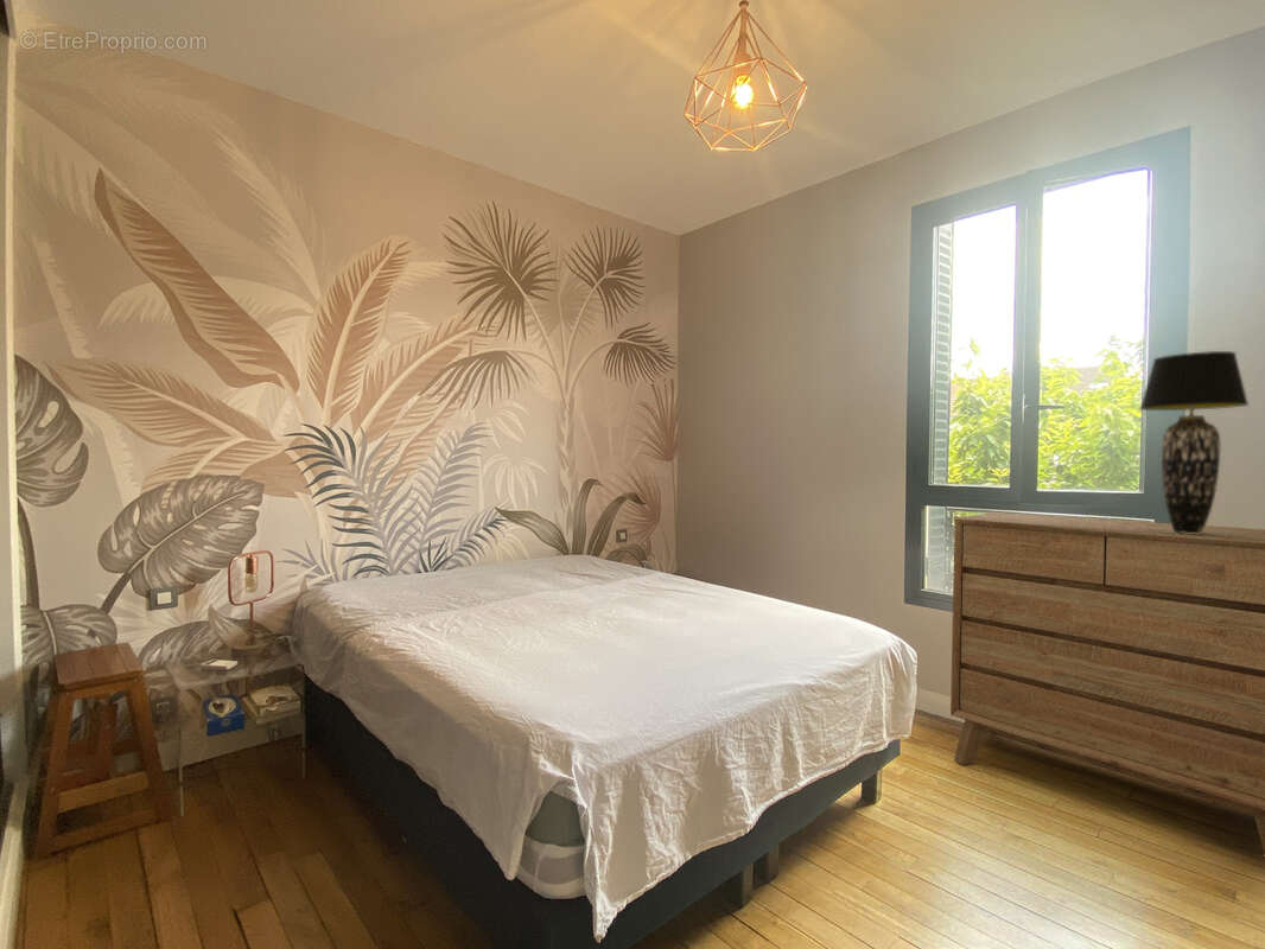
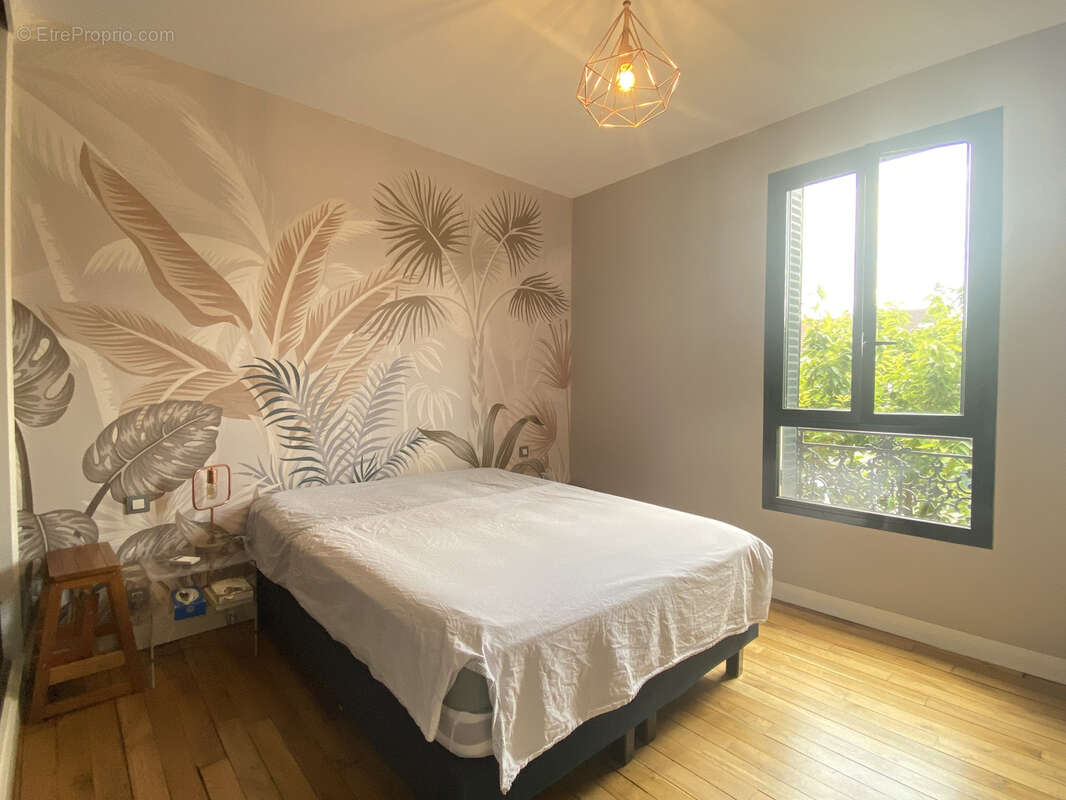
- dresser (1113, 657)
- table lamp (1190, 444)
